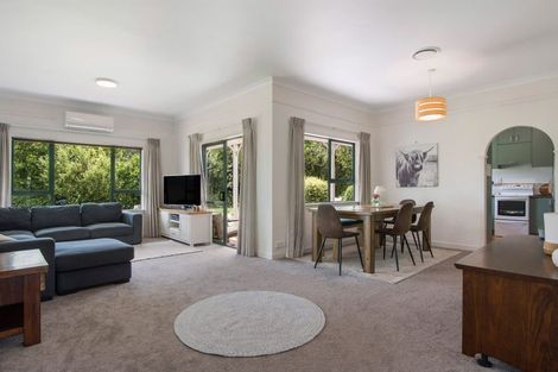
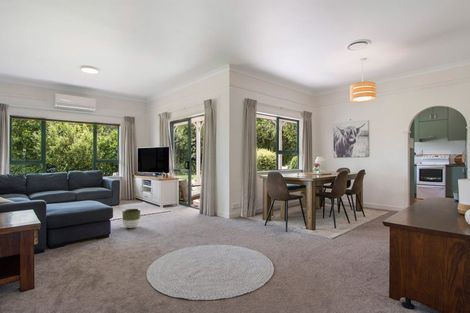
+ planter (131, 218)
